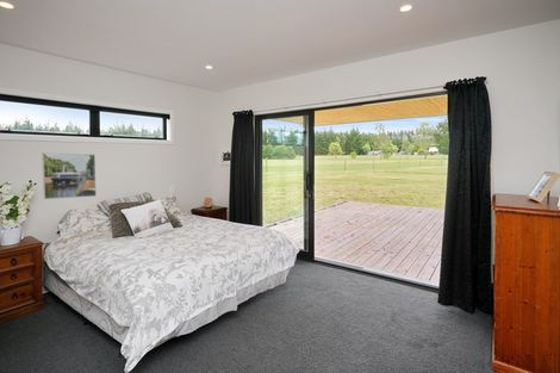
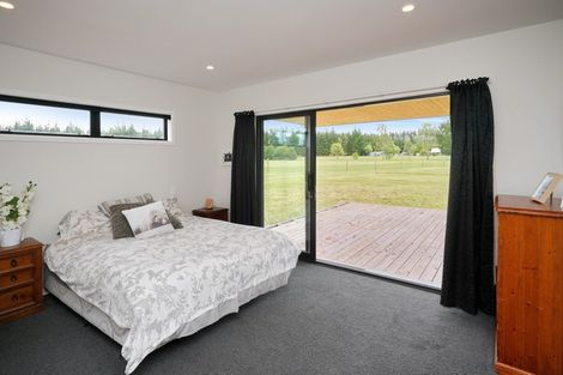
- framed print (70, 175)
